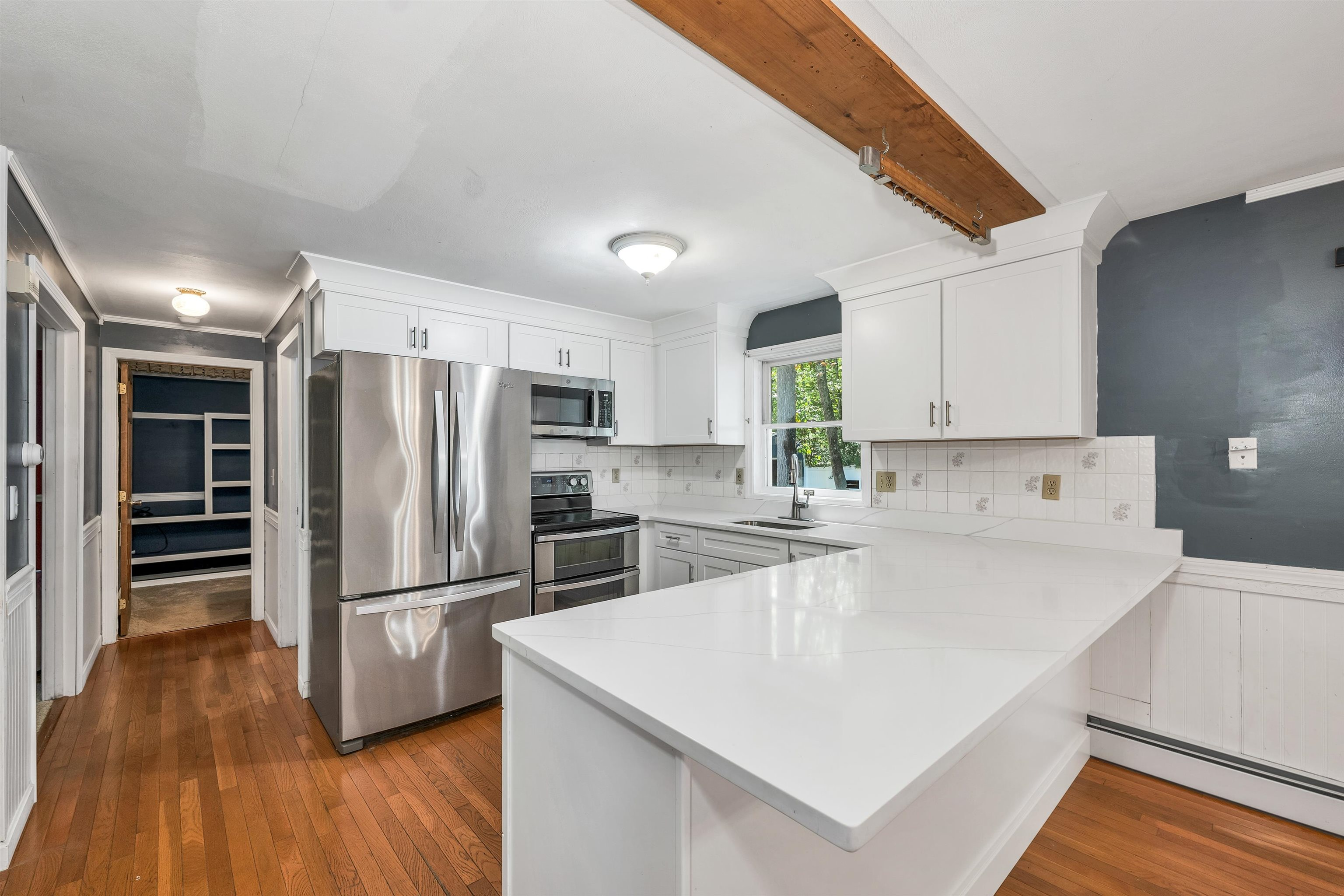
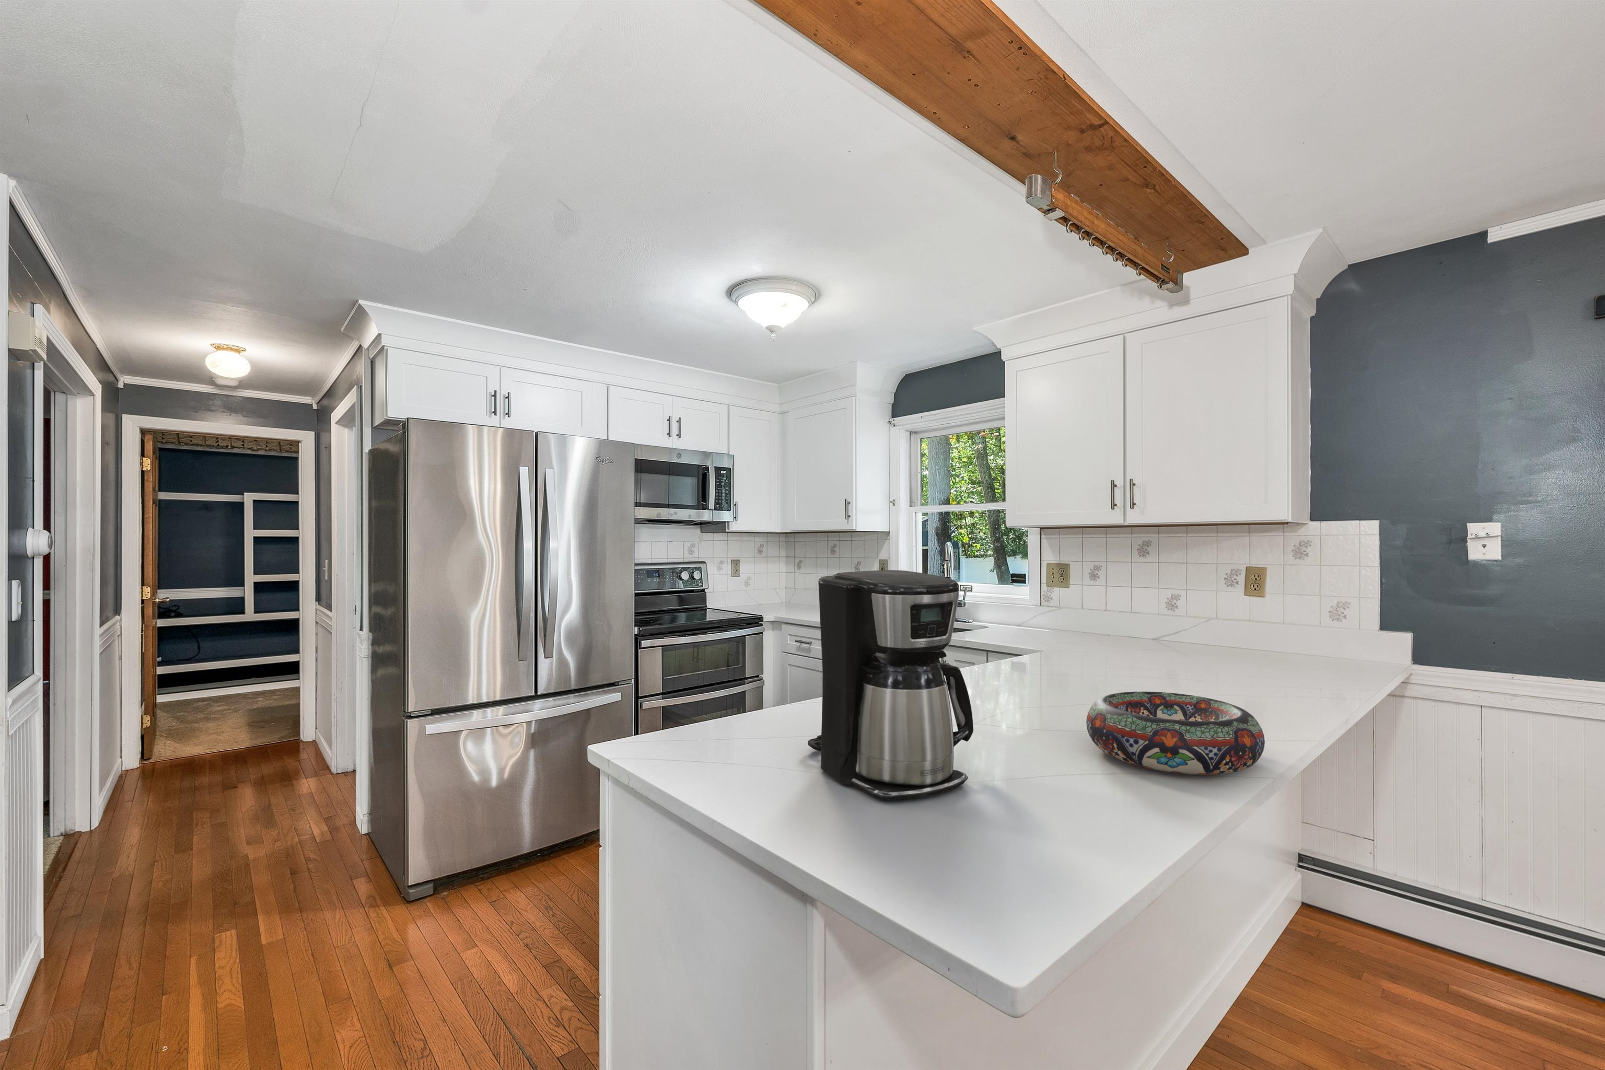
+ coffee maker (891, 669)
+ decorative bowl (1170, 731)
